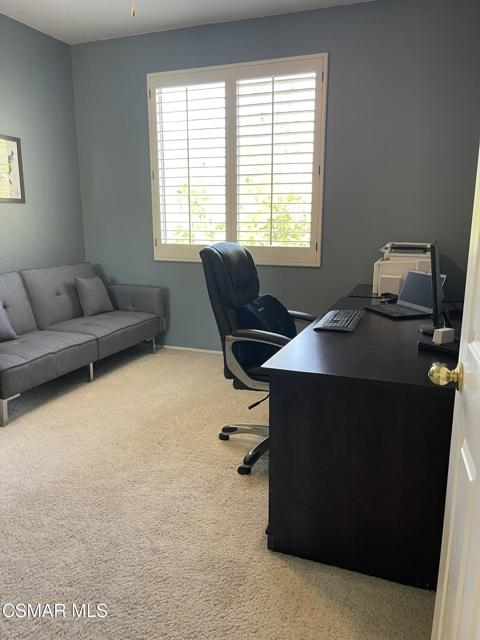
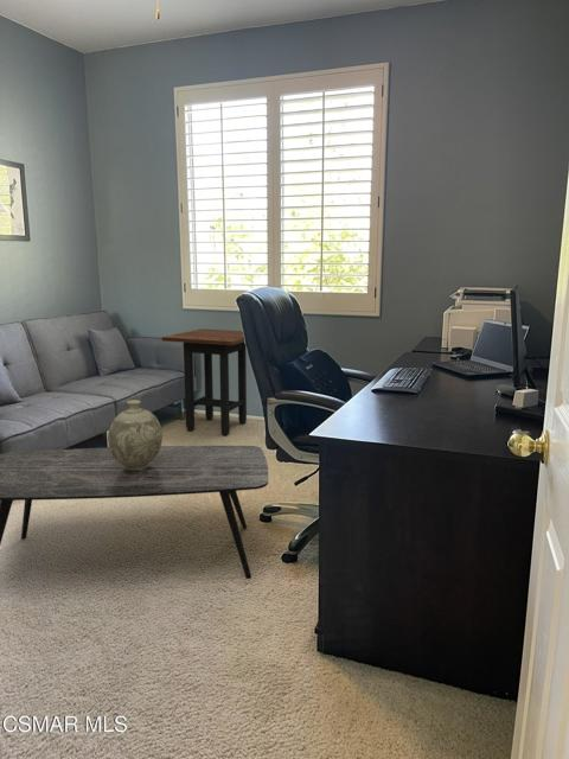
+ decorative vase (135, 433)
+ coffee table (120, 497)
+ side table (211, 381)
